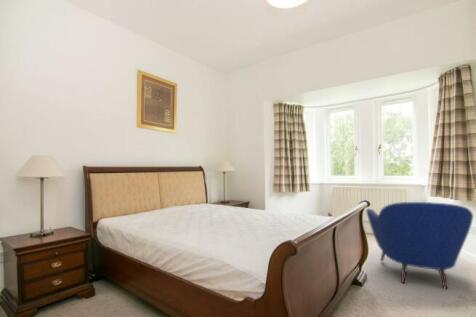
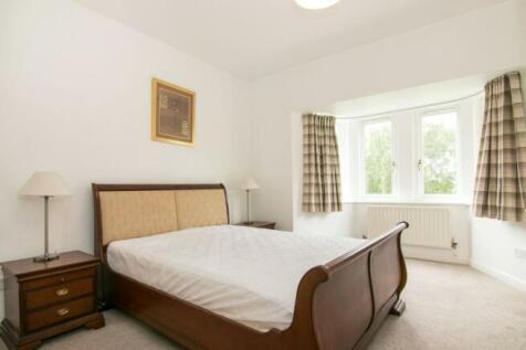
- armchair (416, 237)
